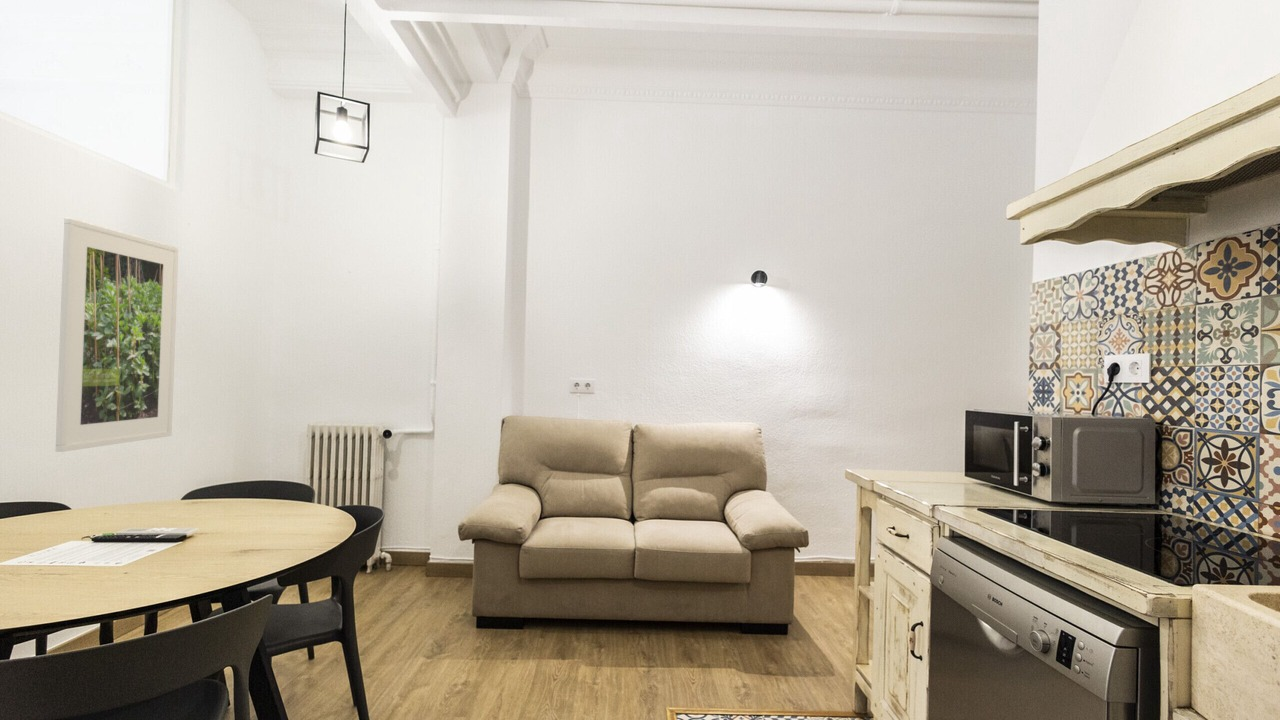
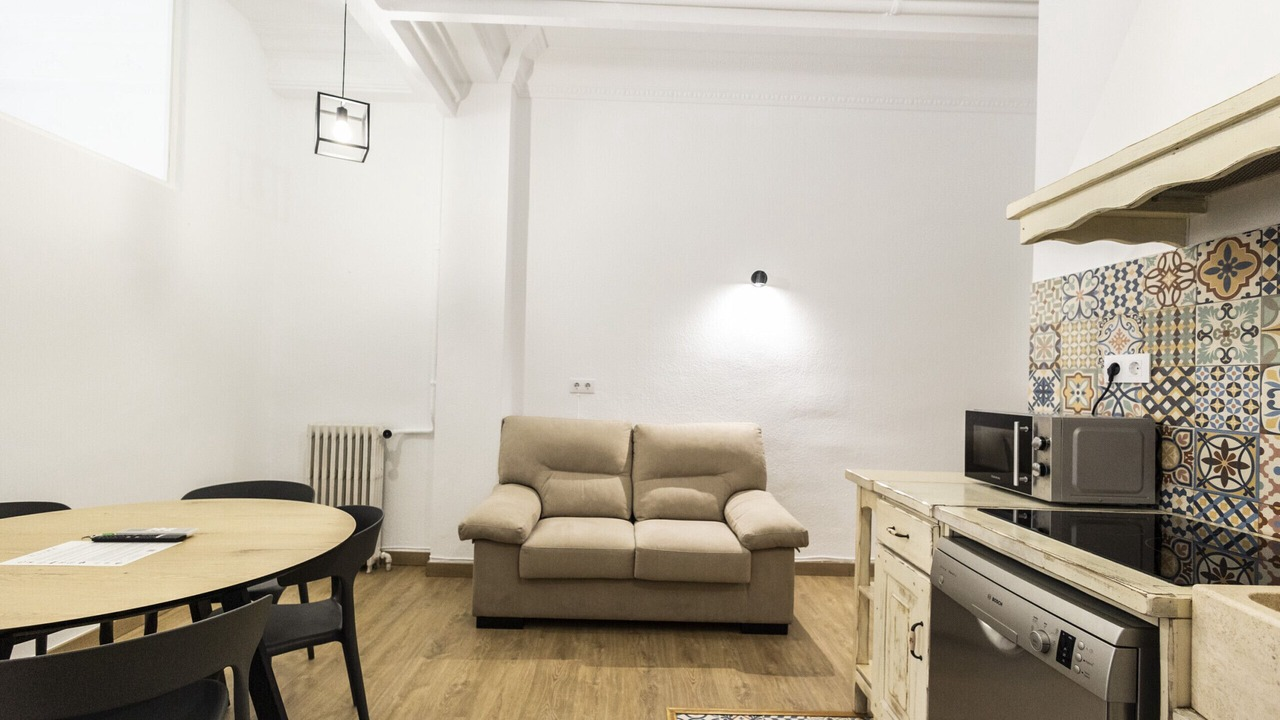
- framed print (123, 338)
